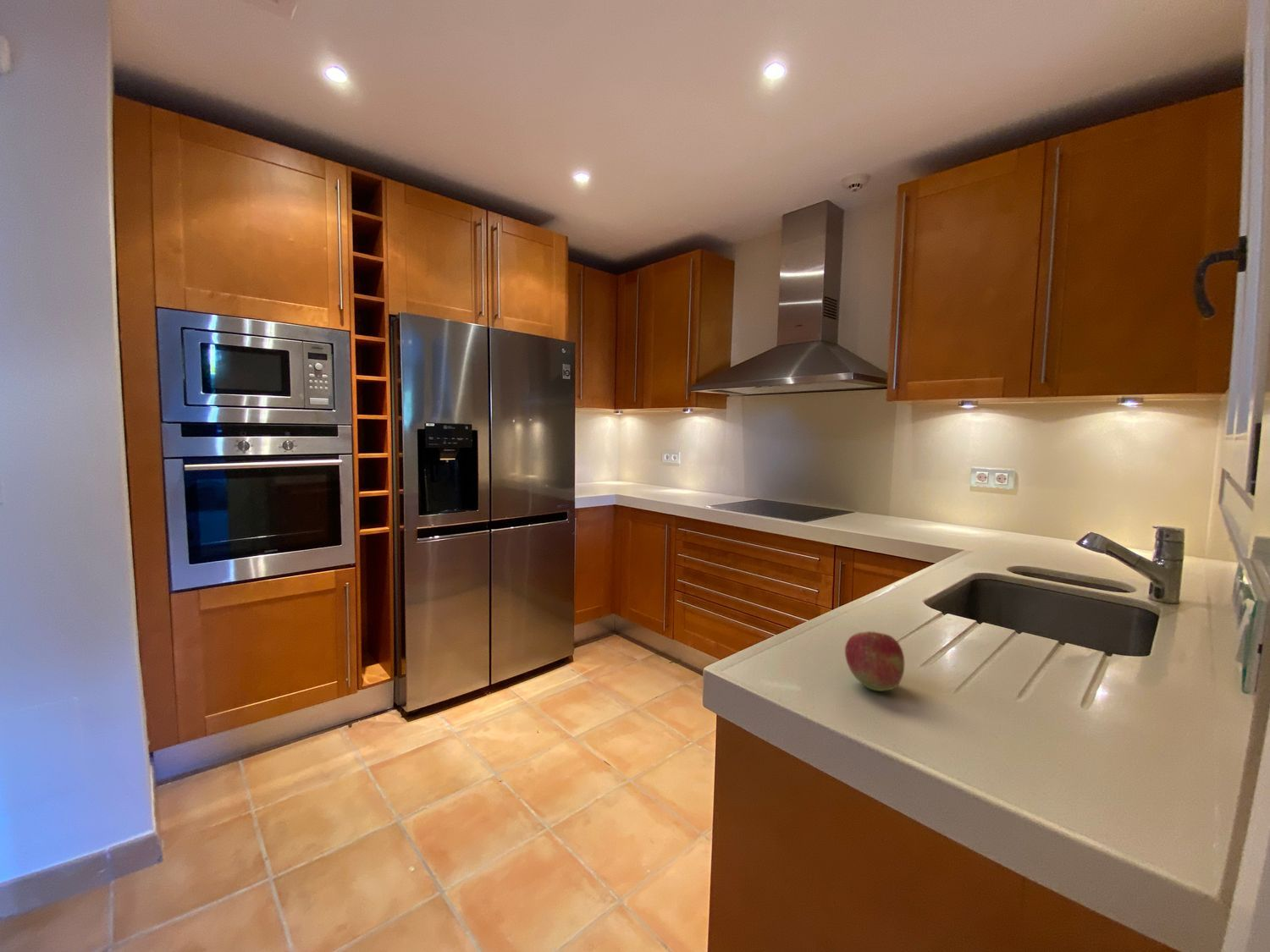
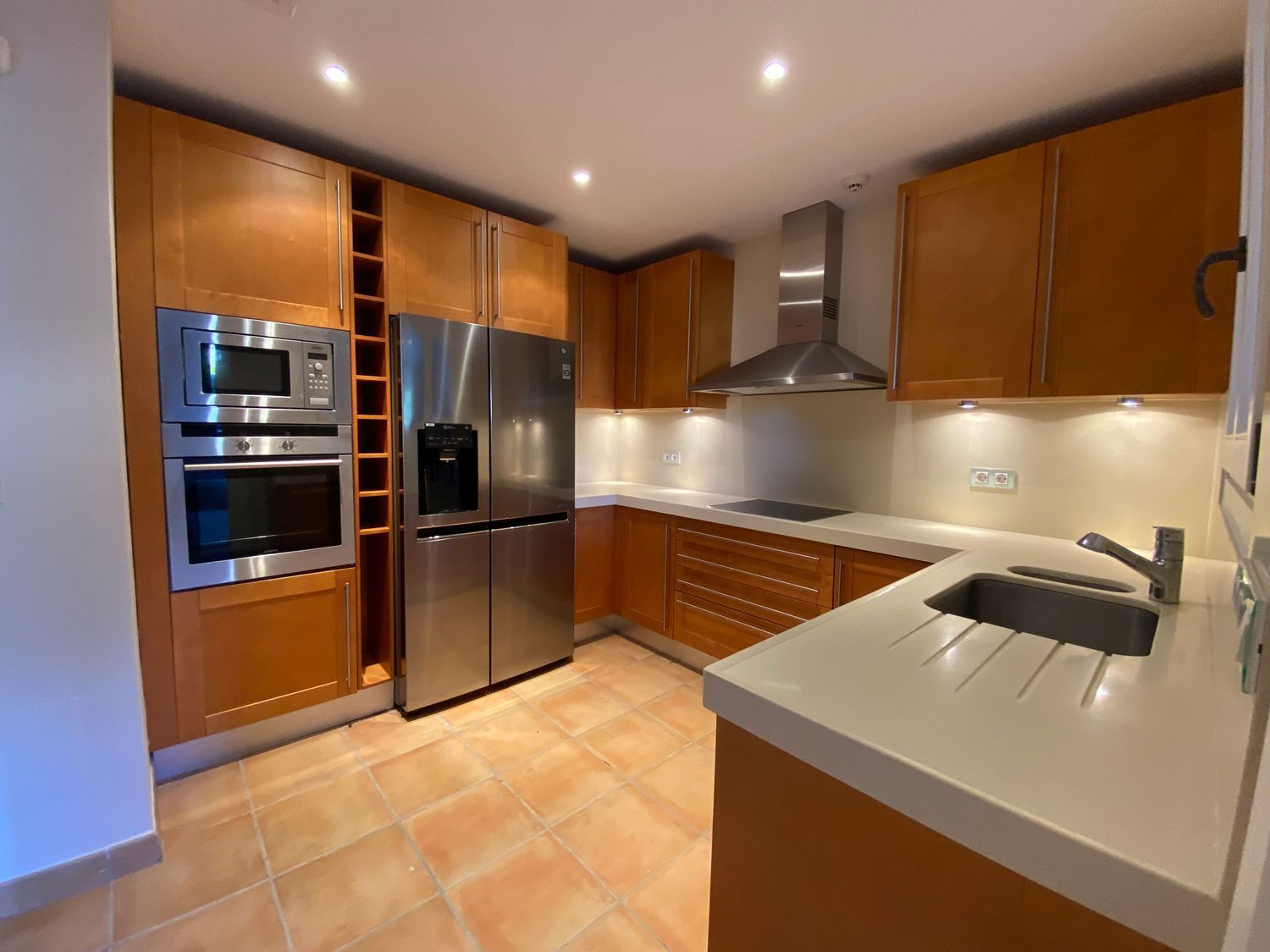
- fruit (874, 658)
